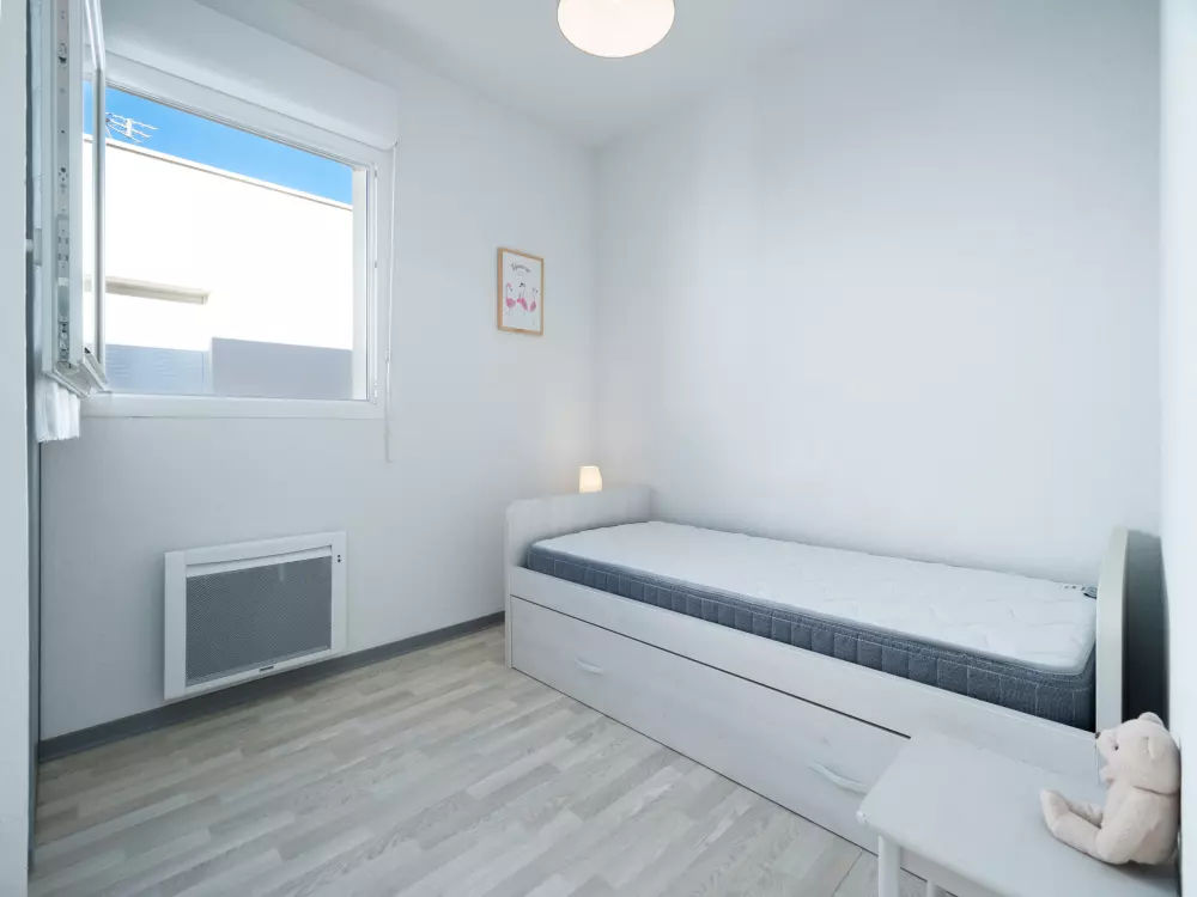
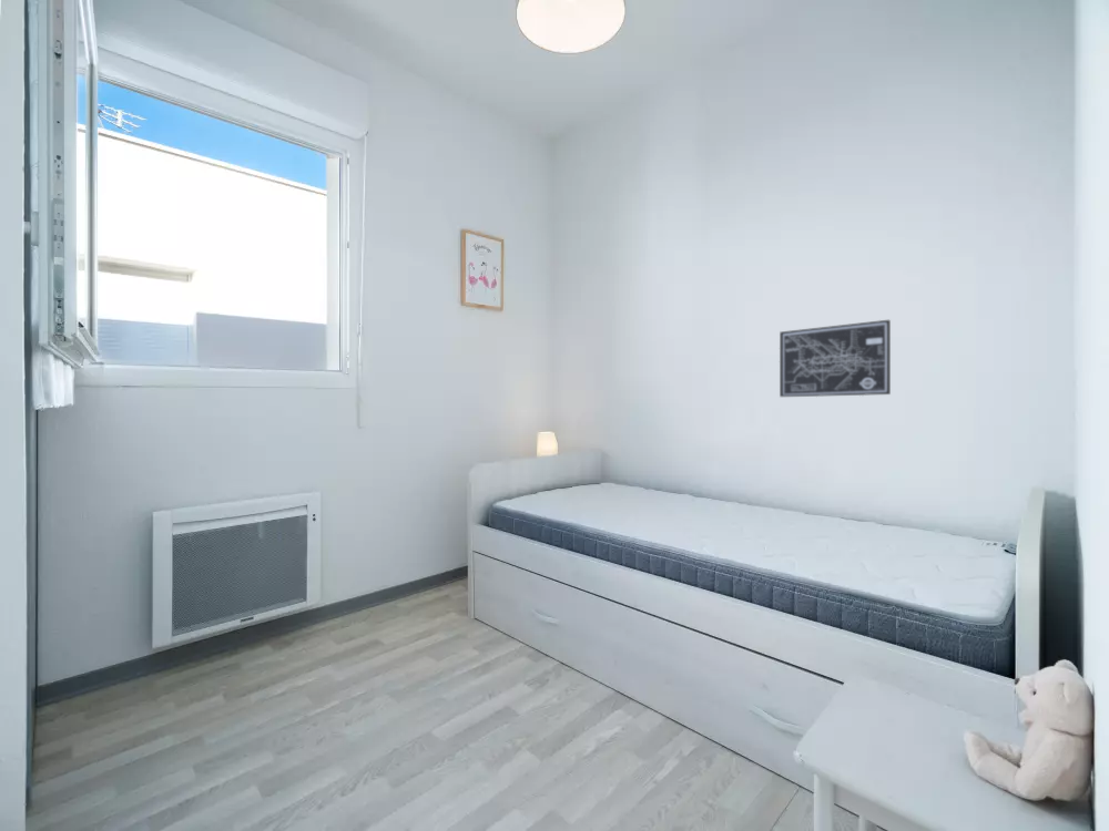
+ wall art (831, 360)
